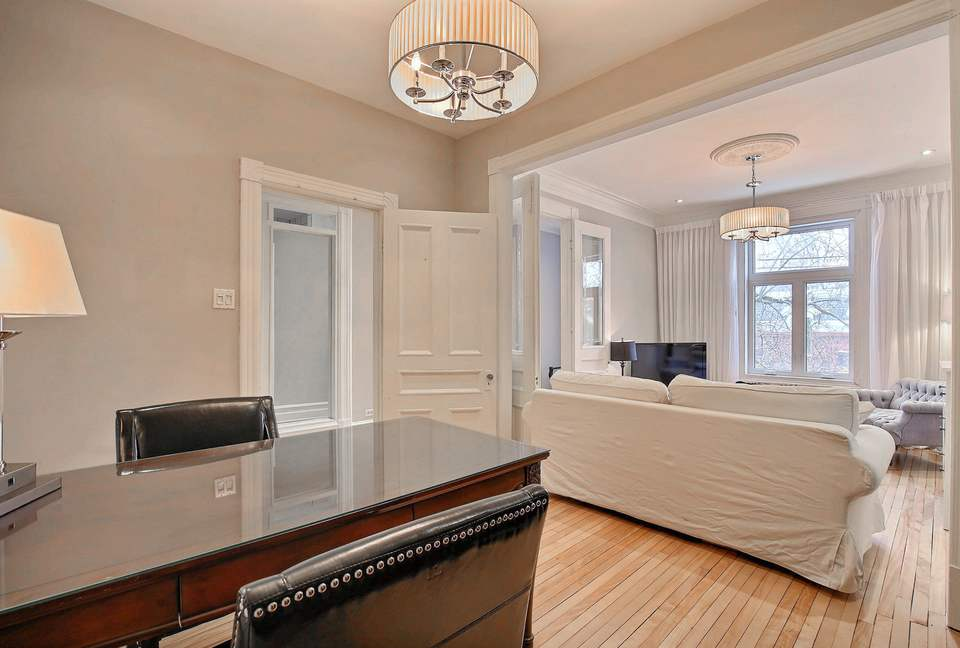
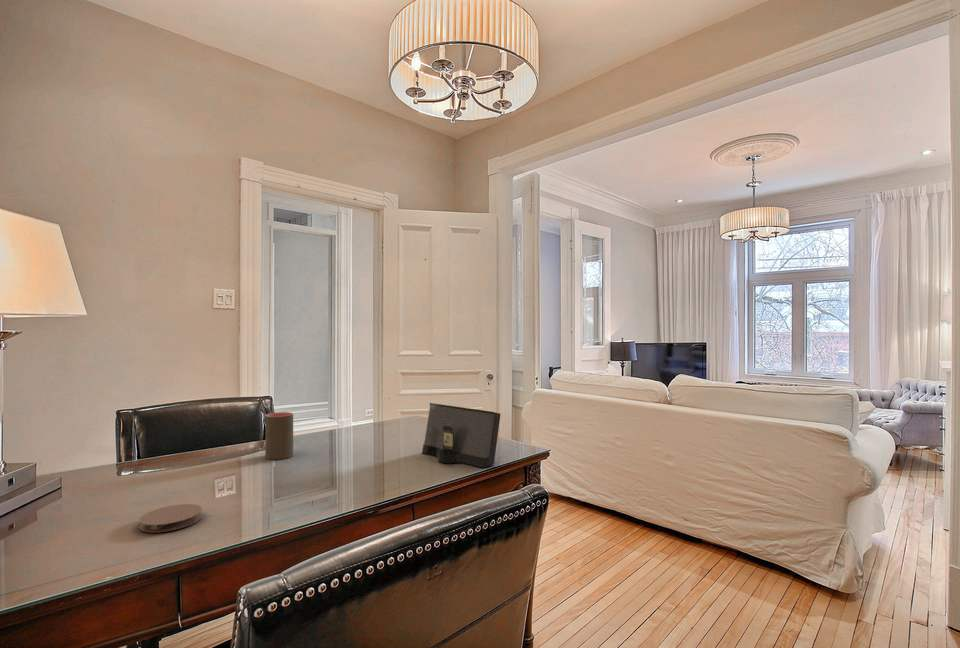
+ coaster (171, 517)
+ speaker (459, 431)
+ cup (279, 435)
